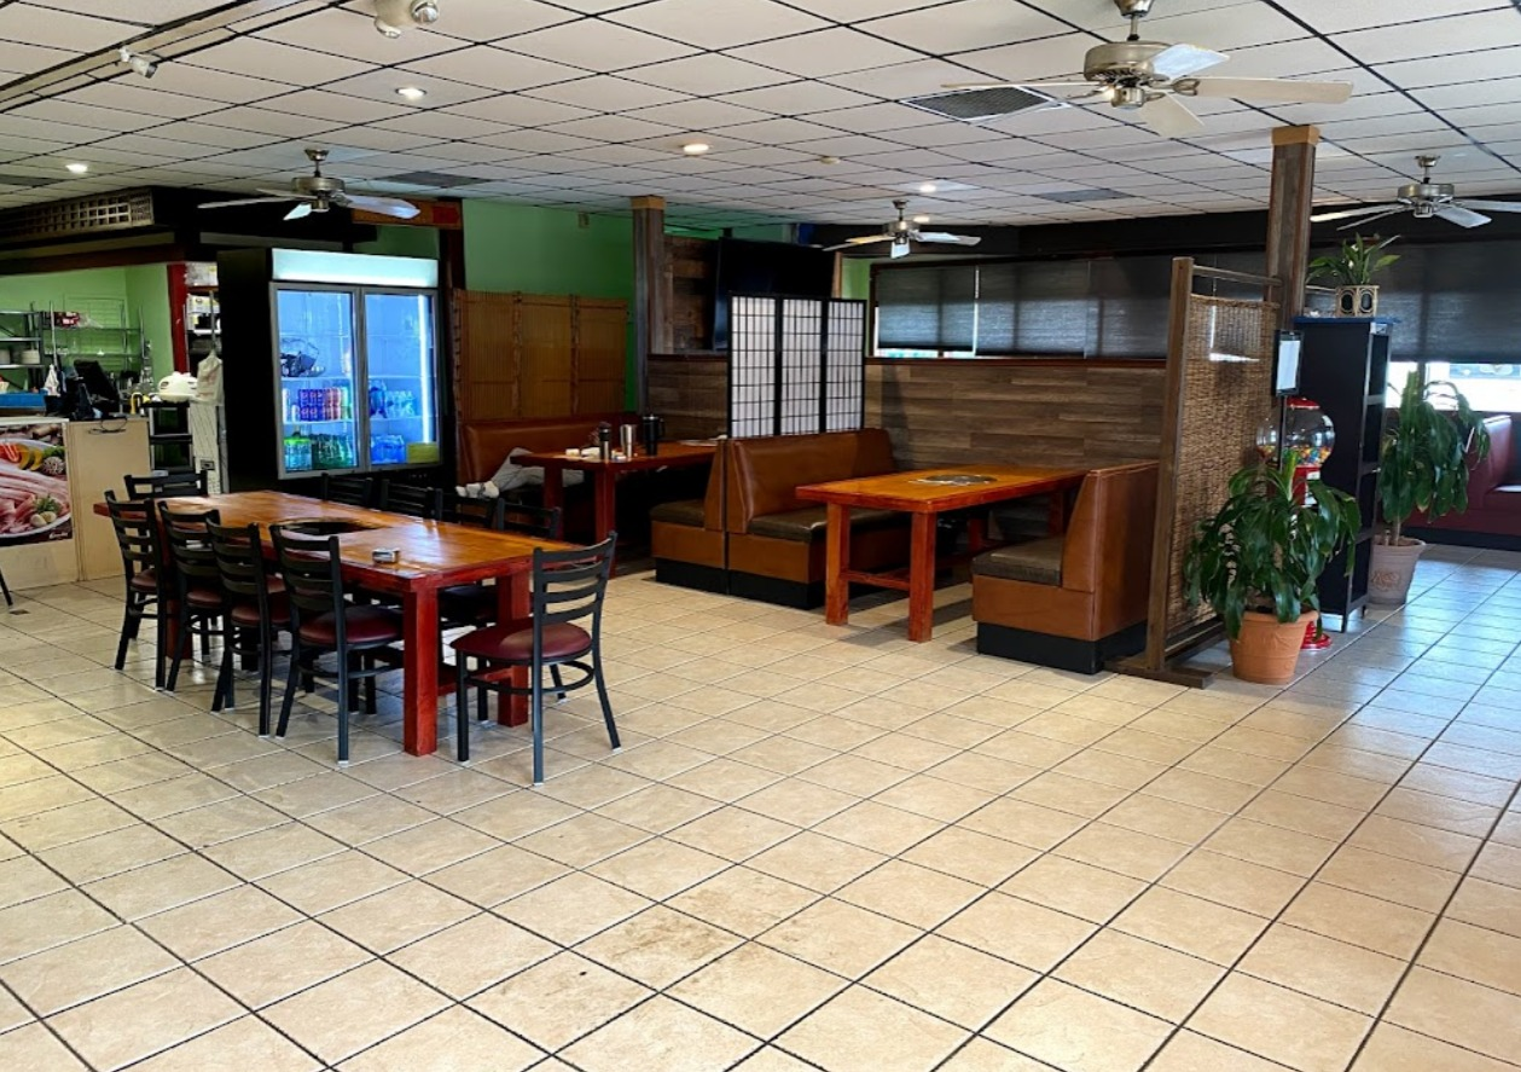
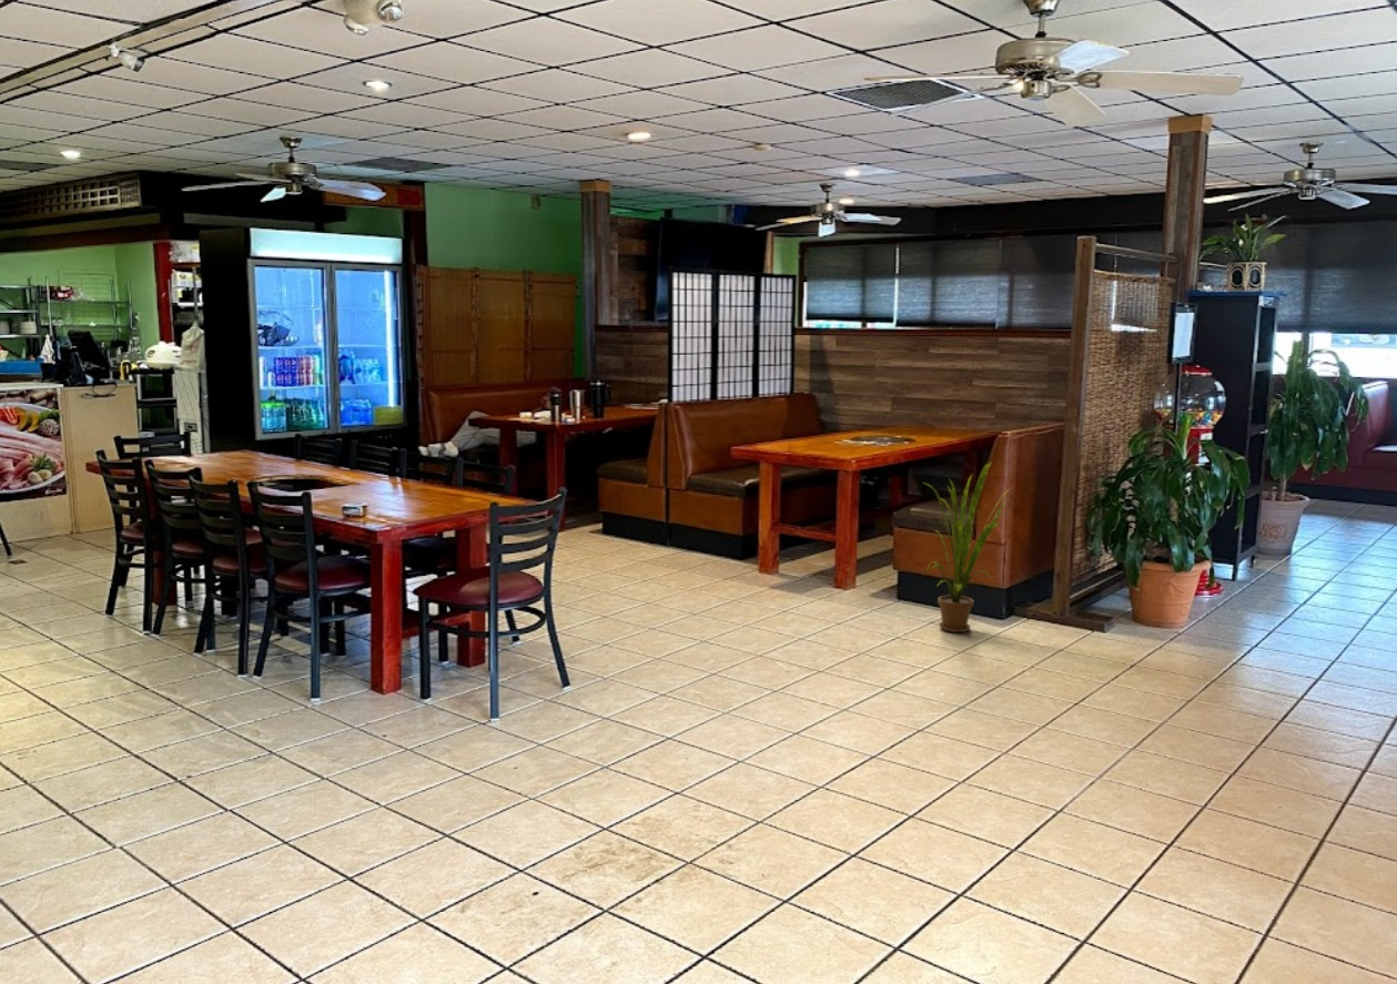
+ house plant (959, 546)
